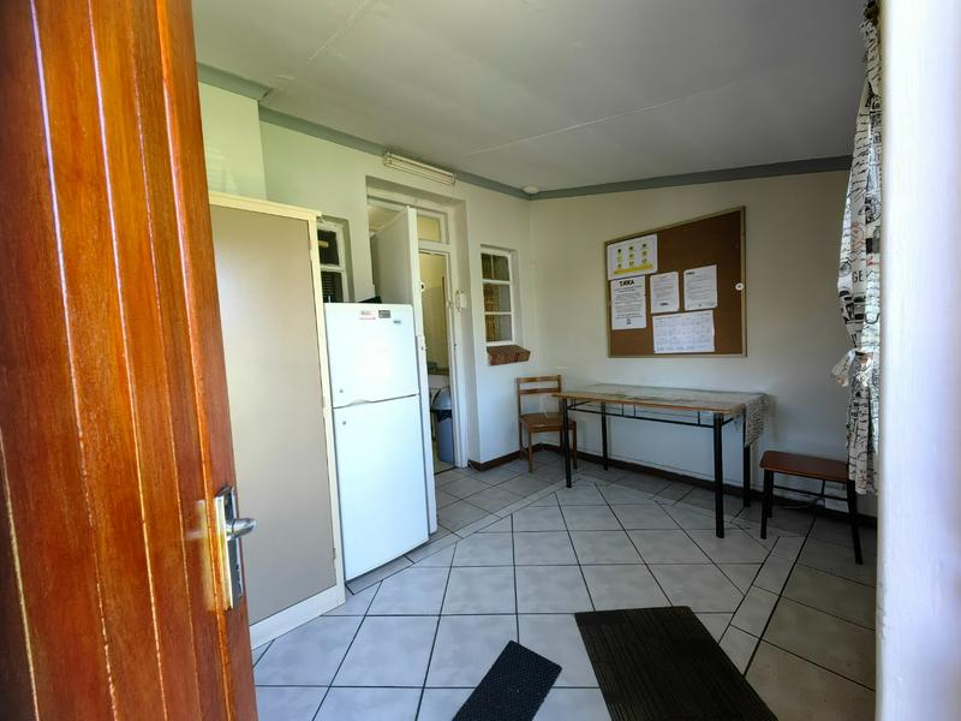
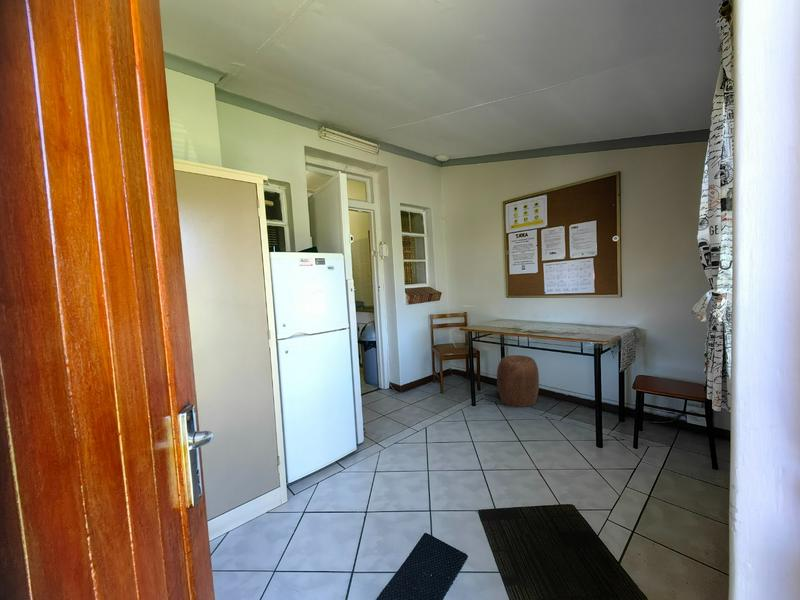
+ stool (517, 379)
